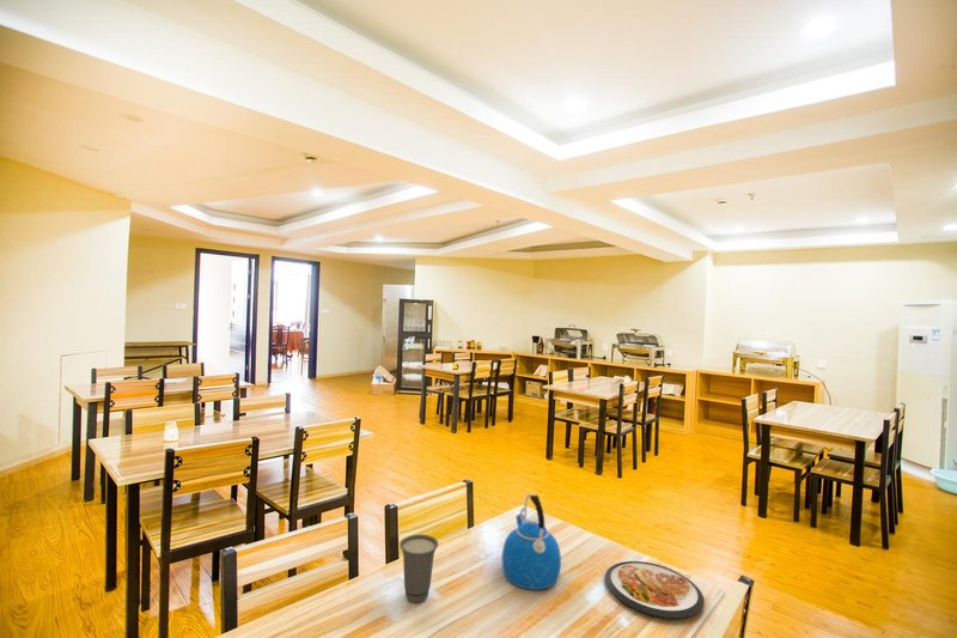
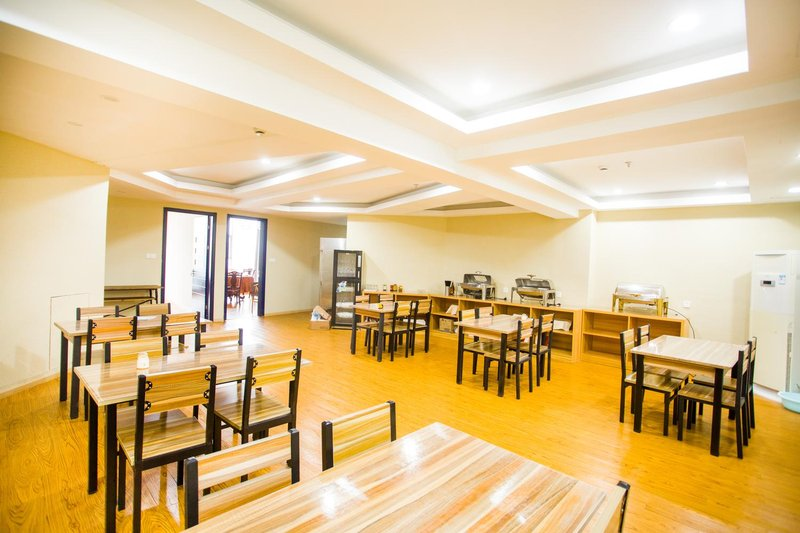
- kettle (530, 530)
- cup (417, 570)
- dish (652, 584)
